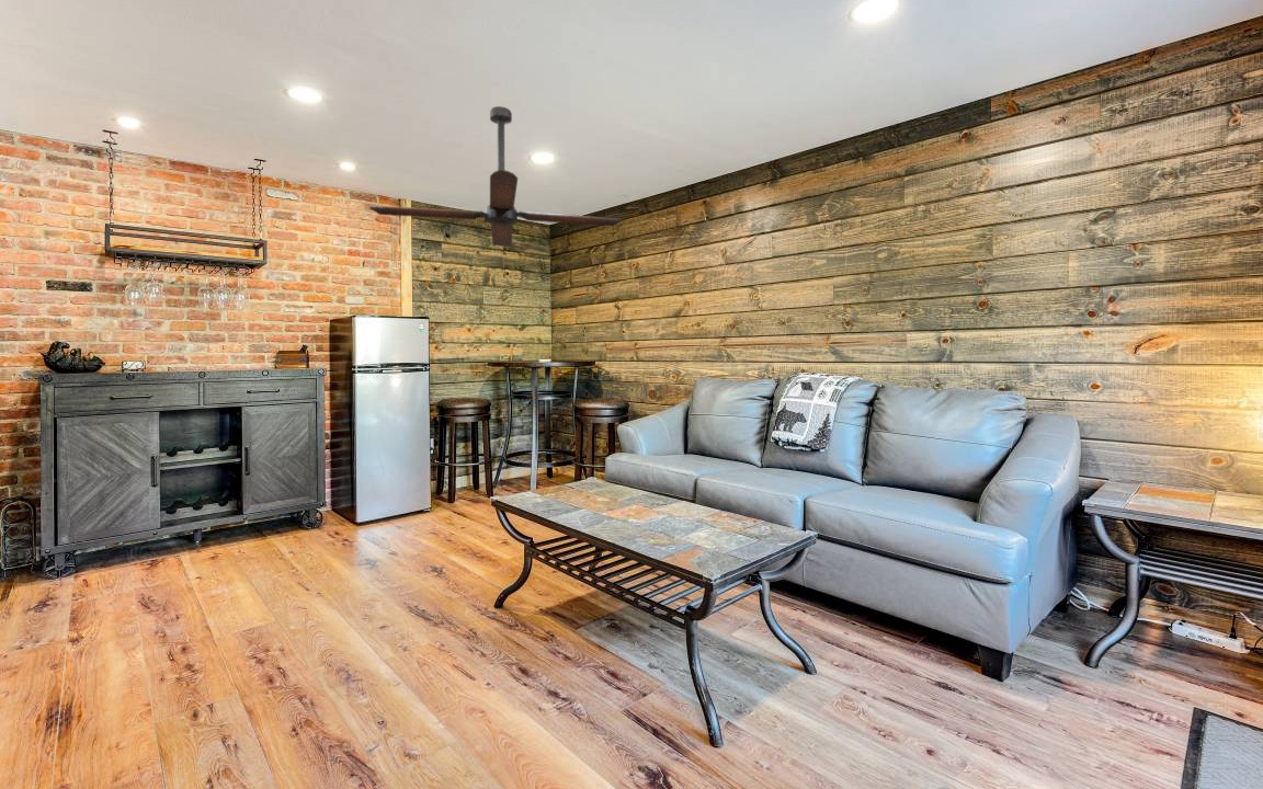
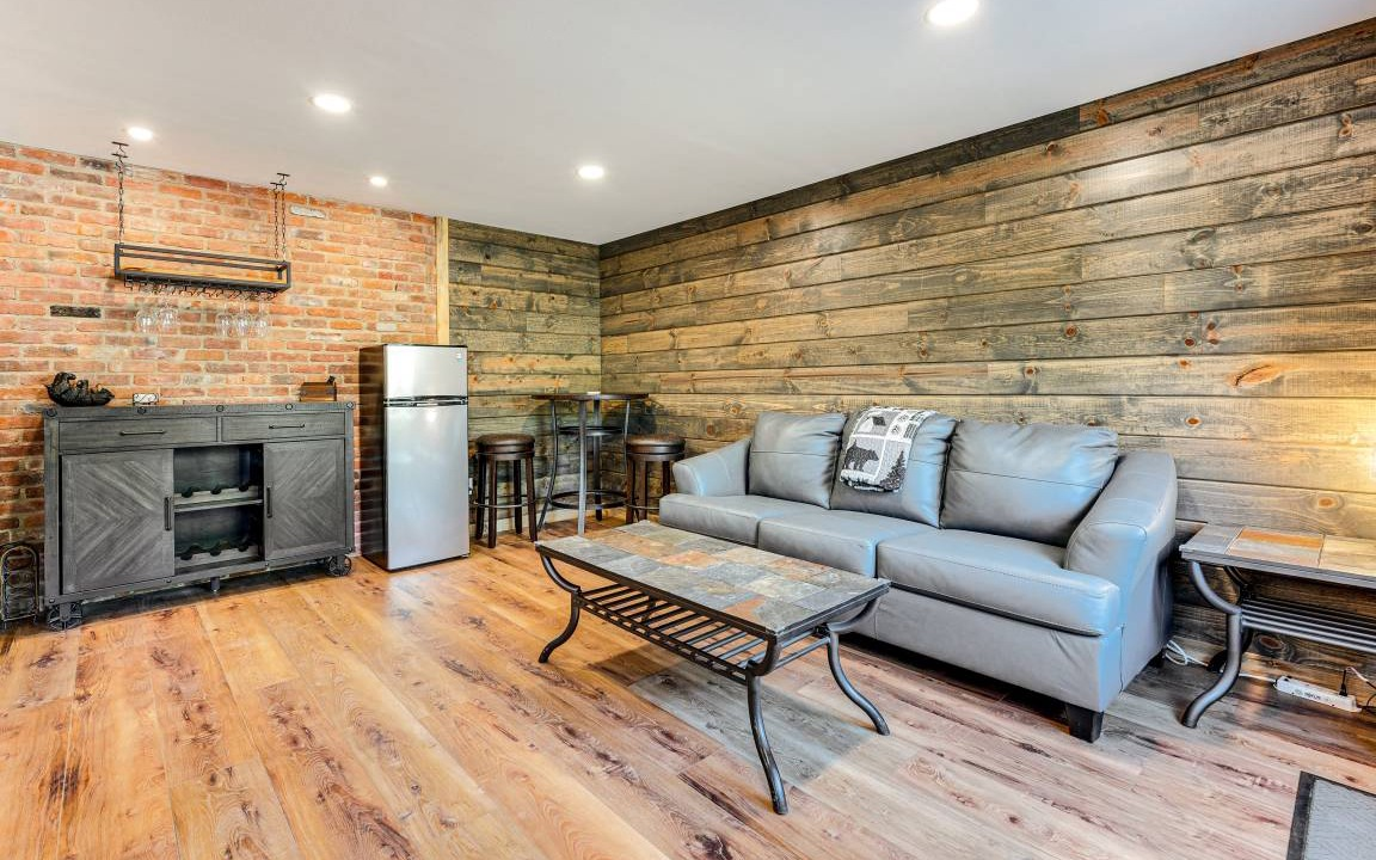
- ceiling fan (500, 168)
